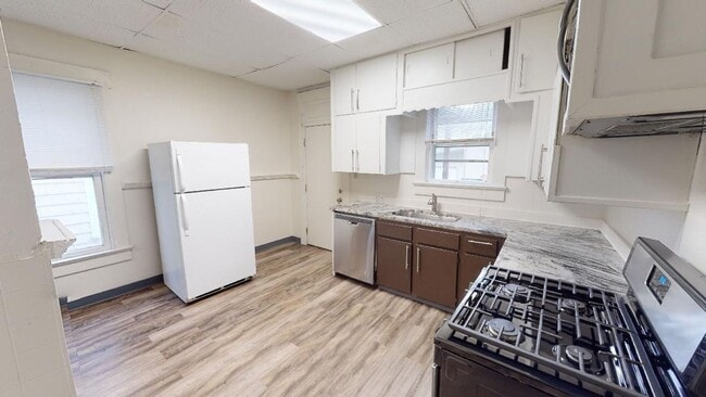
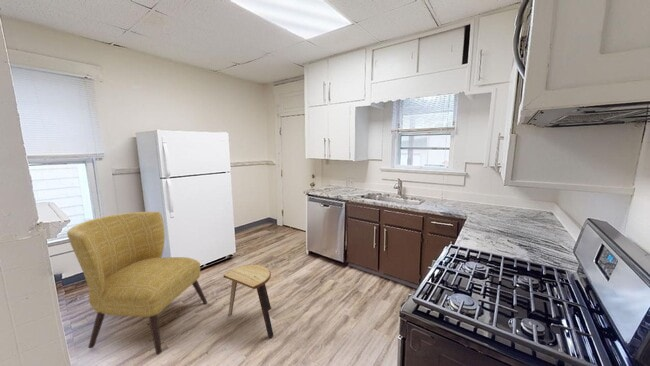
+ stool (258, 295)
+ chair (139, 272)
